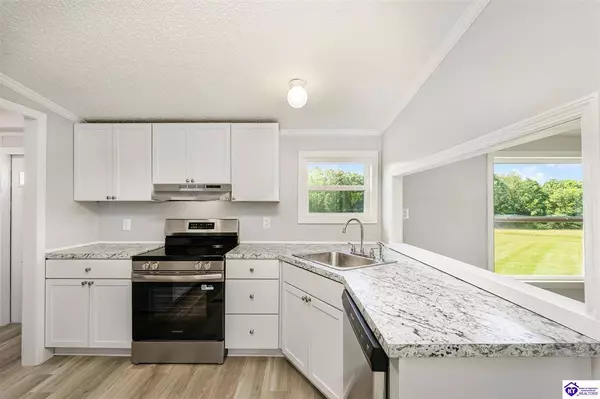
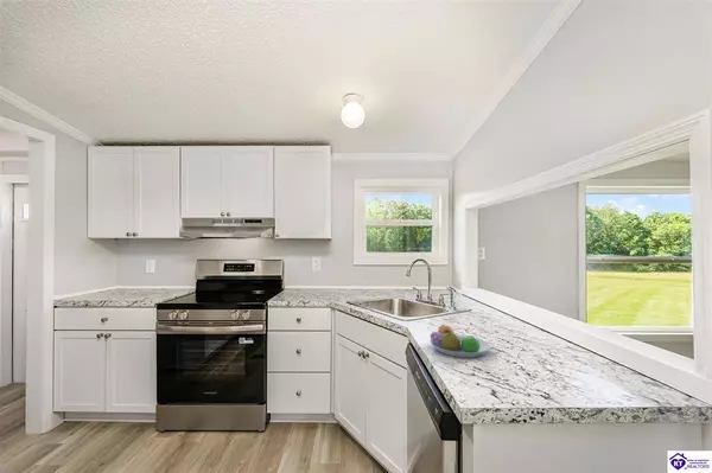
+ fruit bowl (459, 338)
